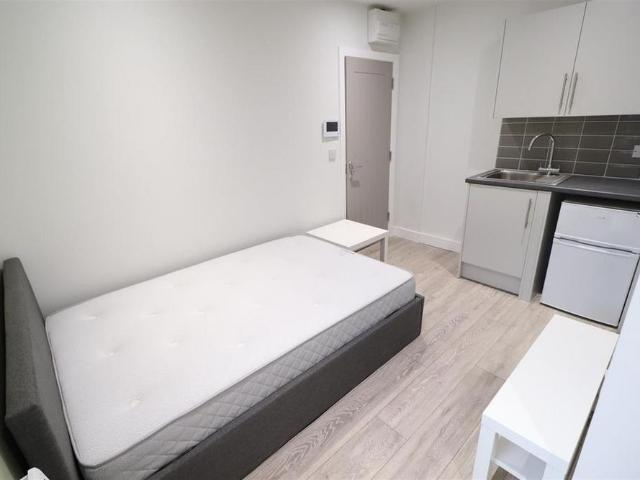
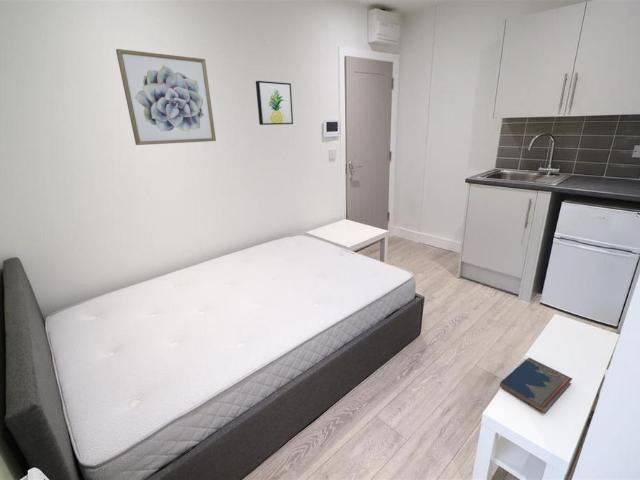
+ wall art (275, 103)
+ wall art (171, 100)
+ hardcover book (536, 382)
